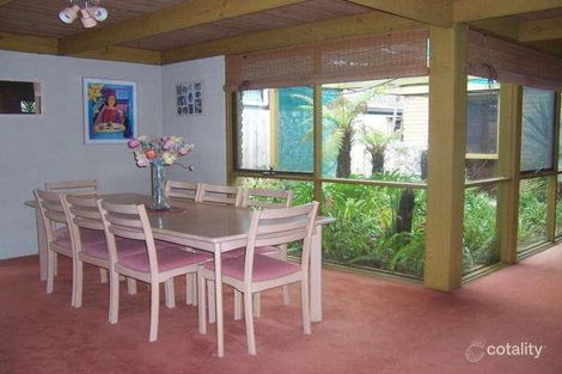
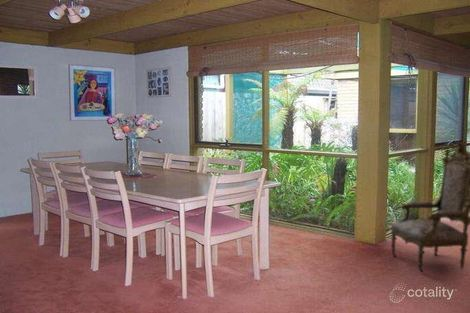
+ armchair (432, 203)
